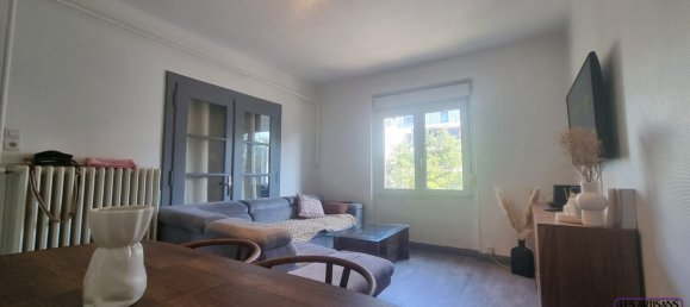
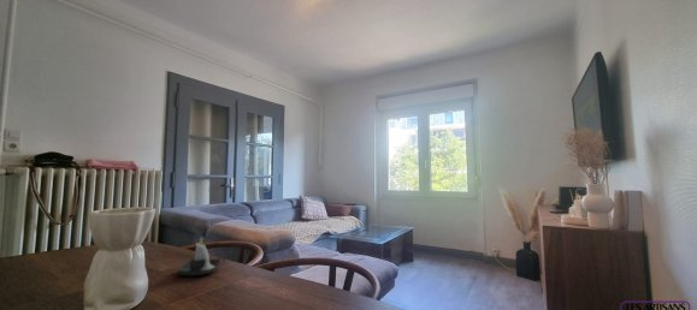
+ candle (202, 252)
